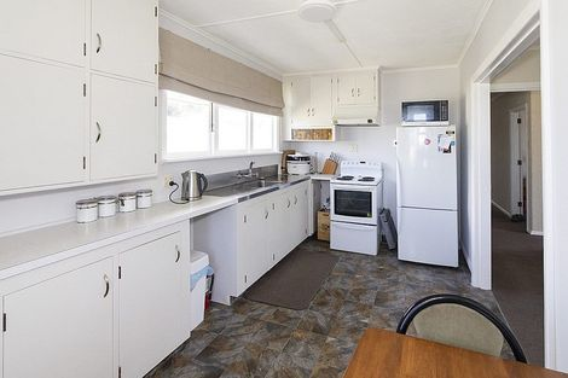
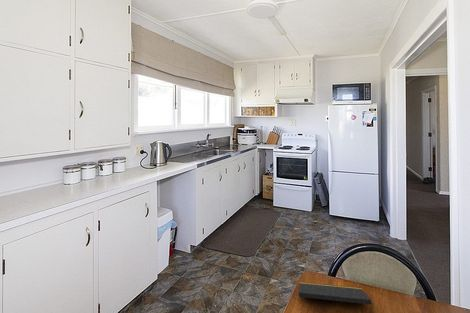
+ notepad (331, 292)
